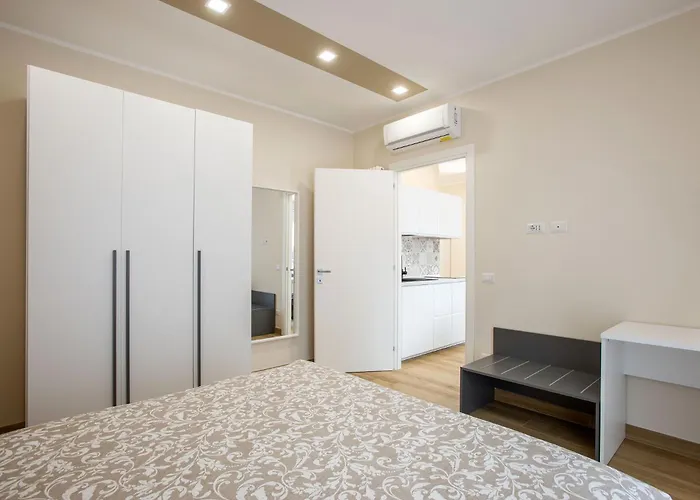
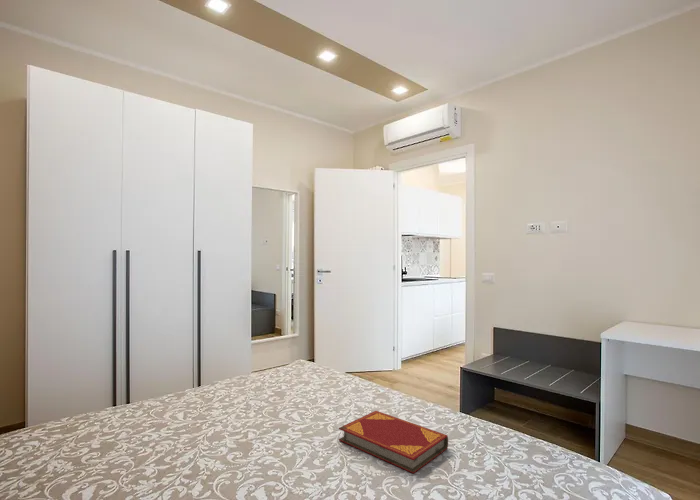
+ hardback book (392, 437)
